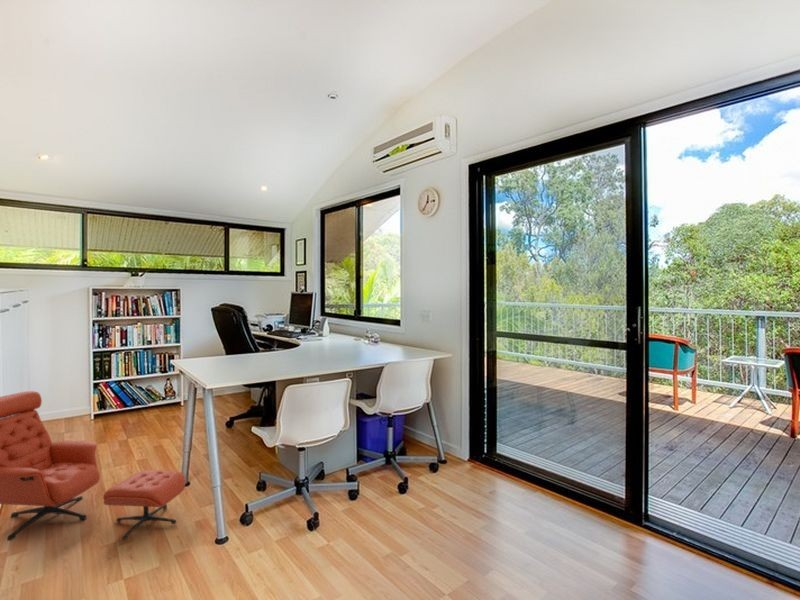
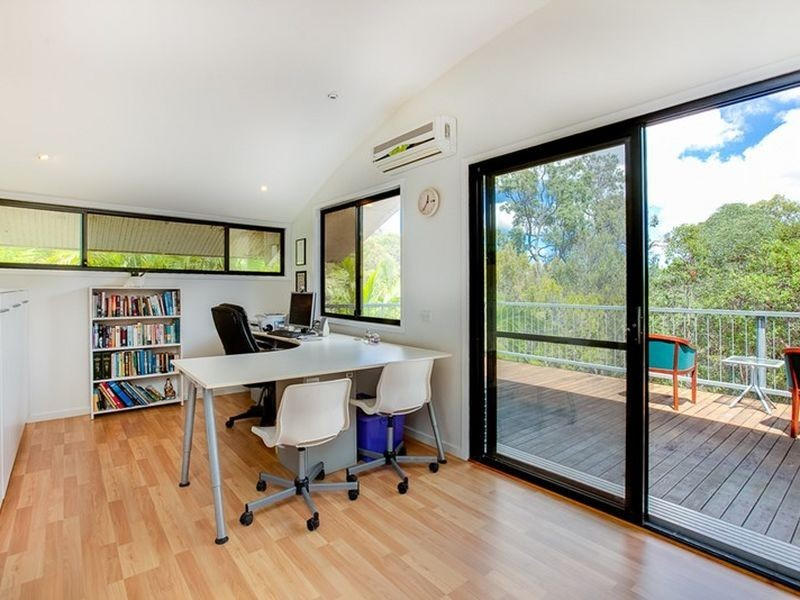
- armchair (88, 458)
